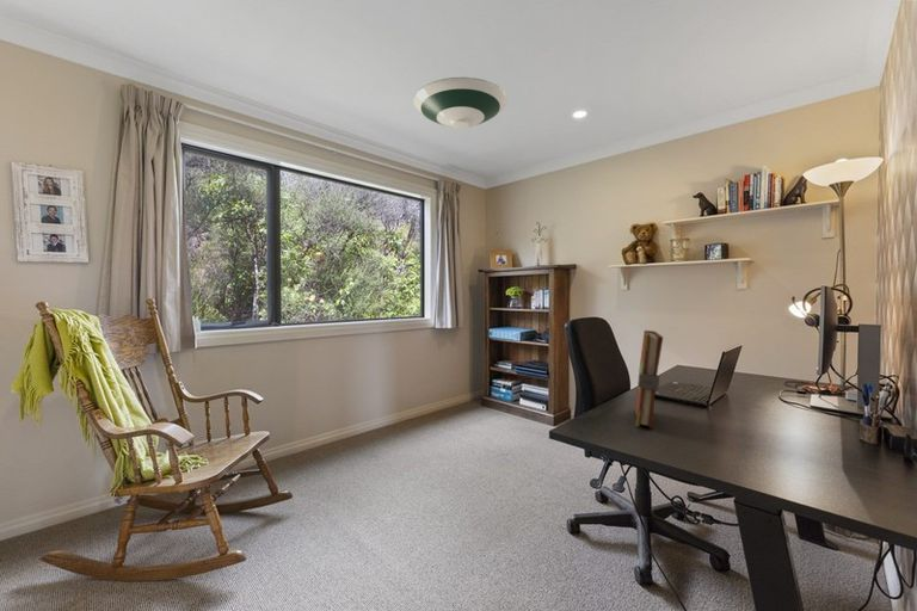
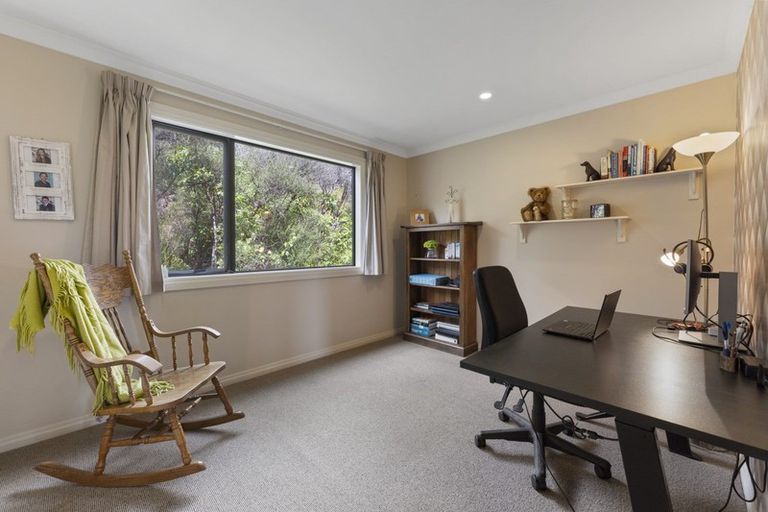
- book (647, 376)
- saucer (460, 113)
